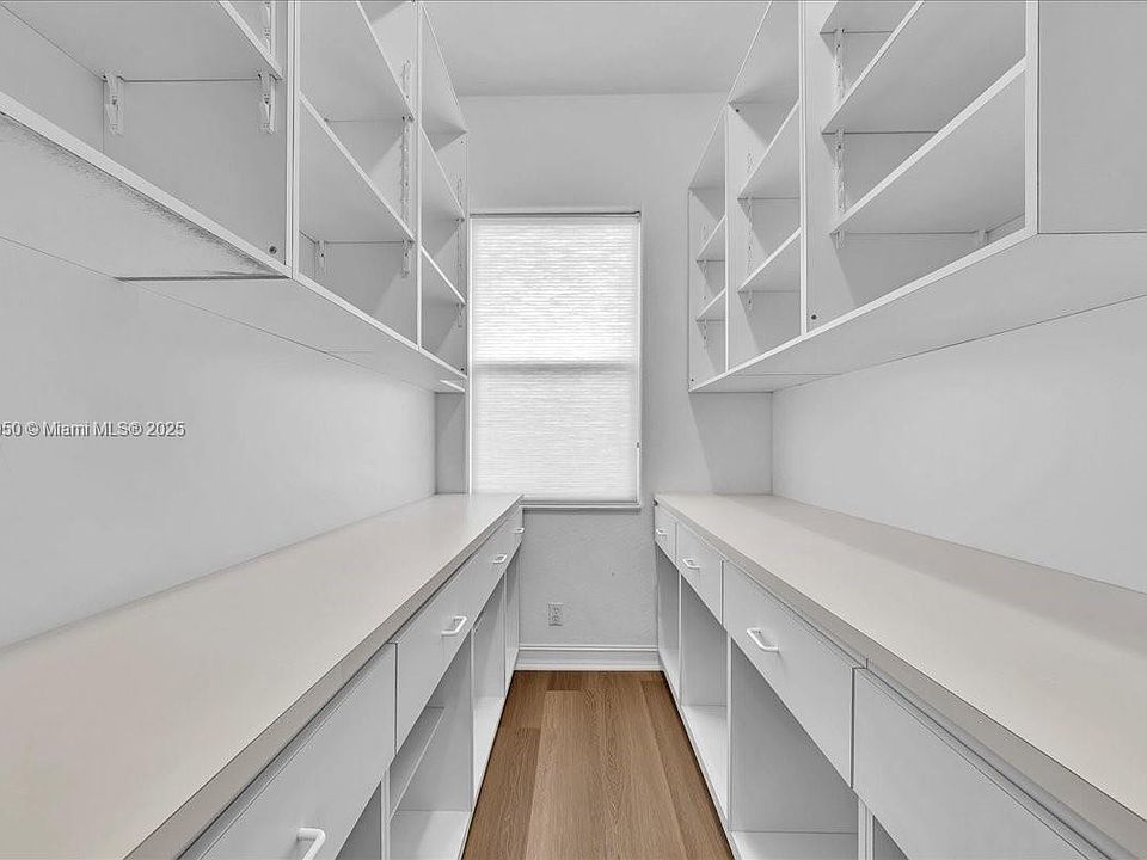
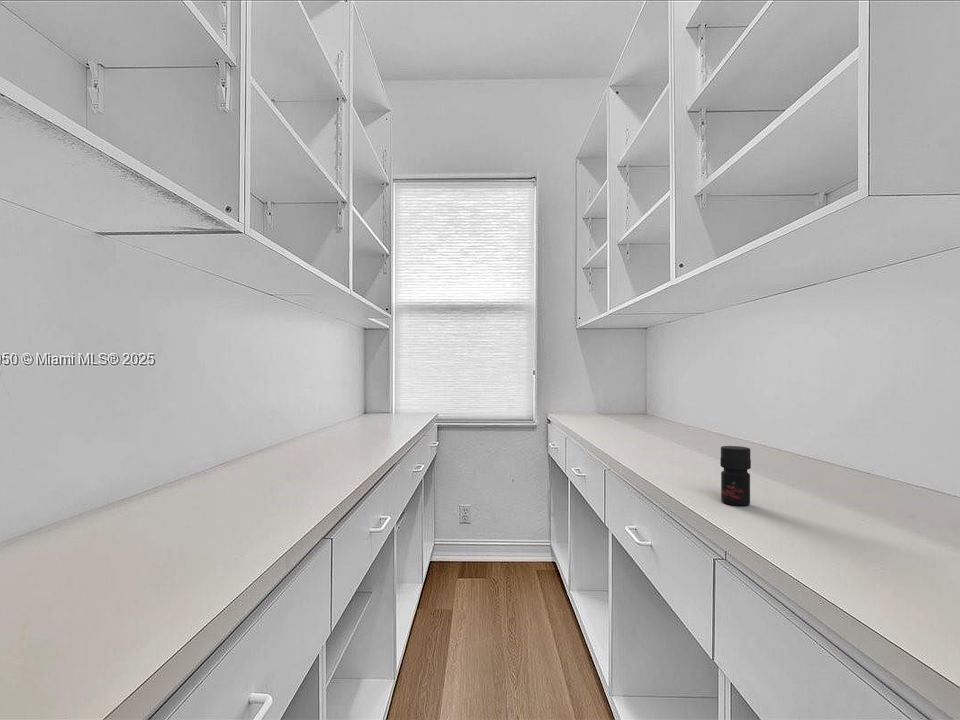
+ jar (735, 474)
